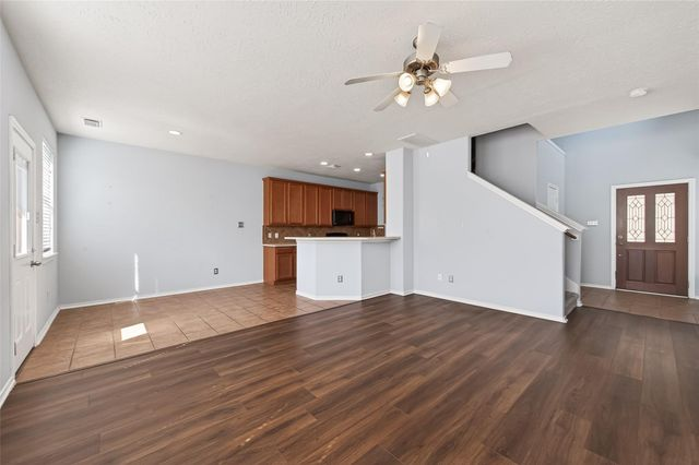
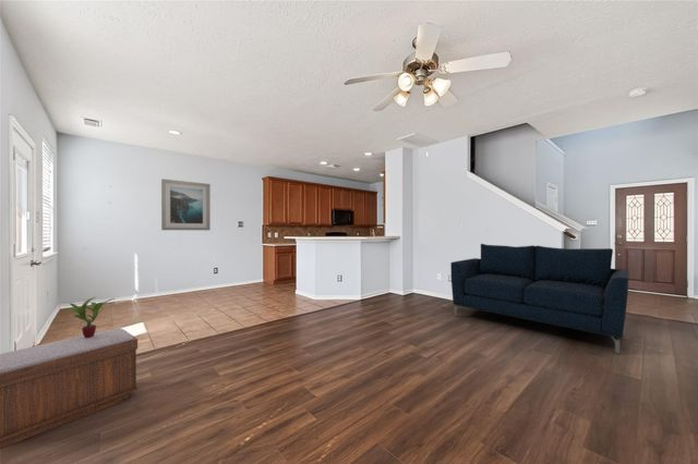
+ wall art (186, 206)
+ bench (63, 378)
+ potted plant (89, 319)
+ sofa (530, 284)
